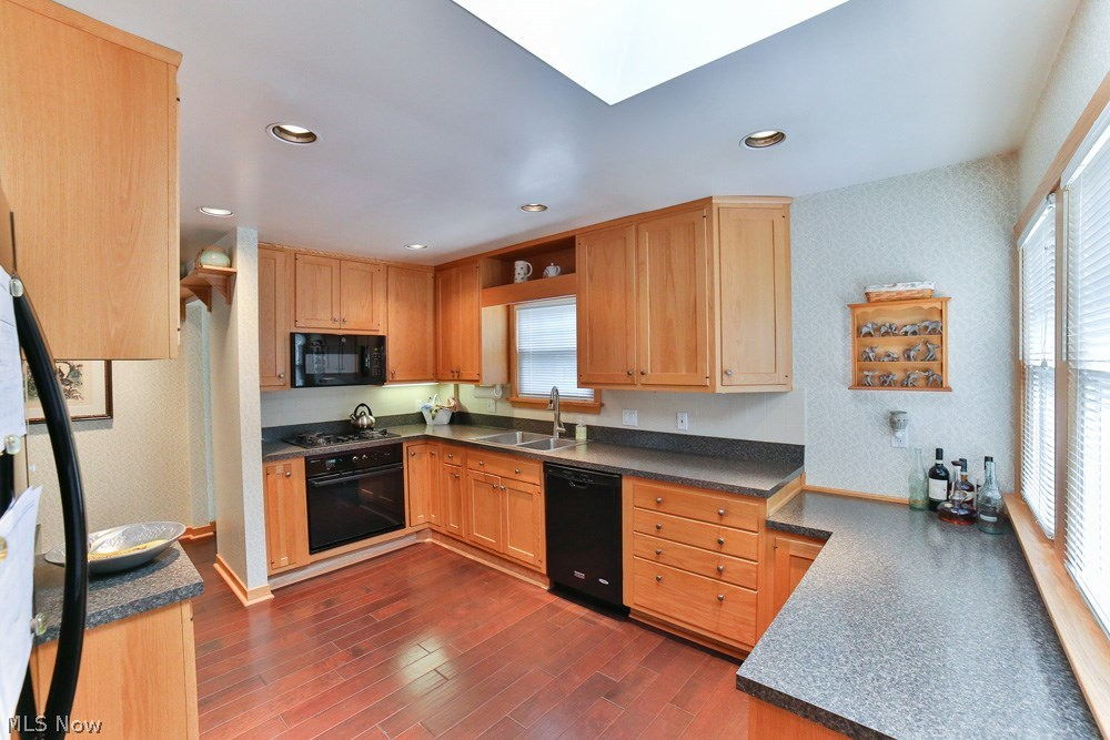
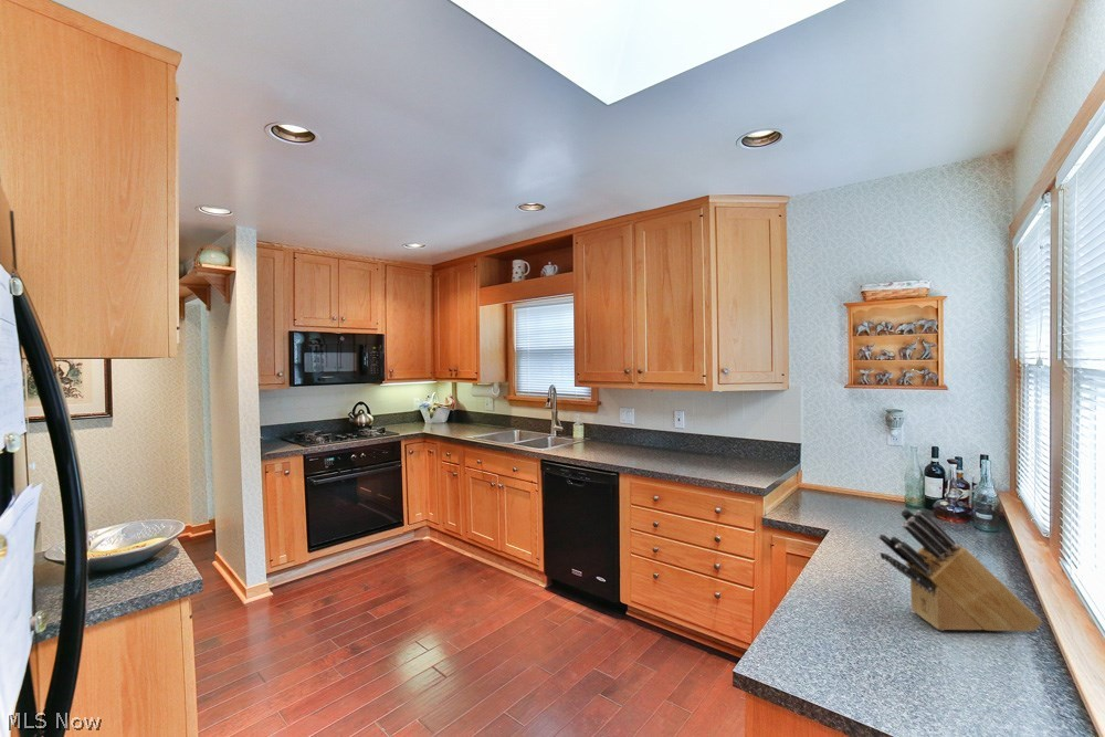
+ knife block (955, 565)
